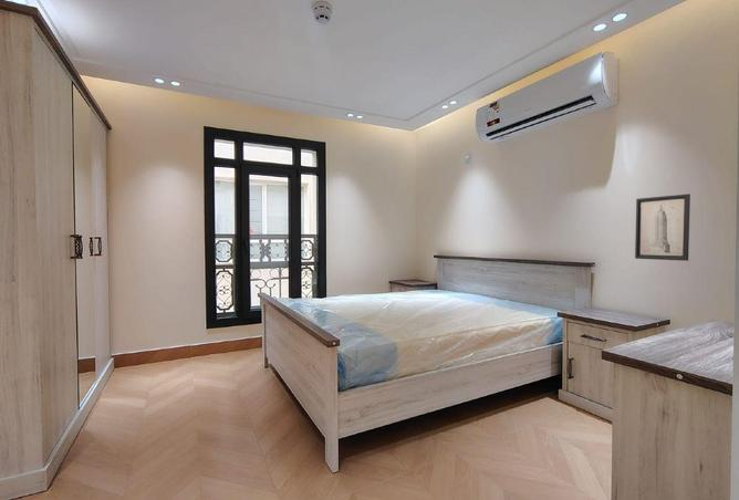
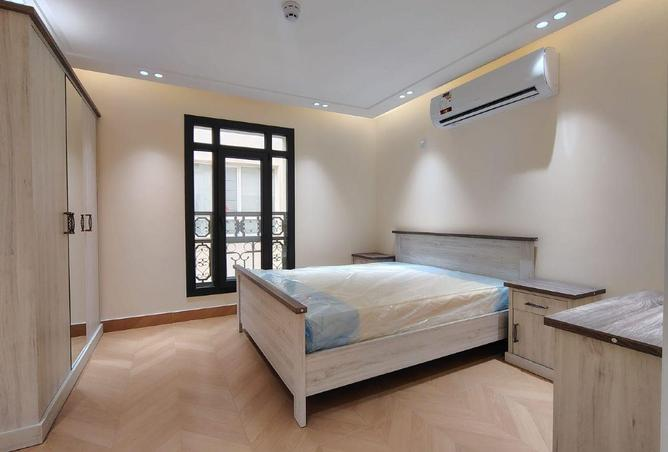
- wall art (660, 228)
